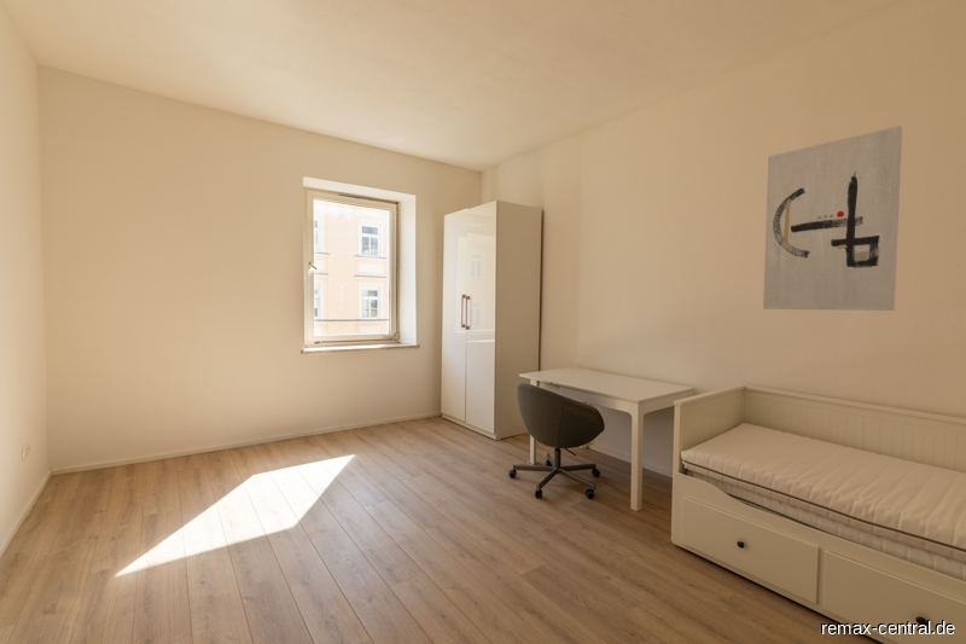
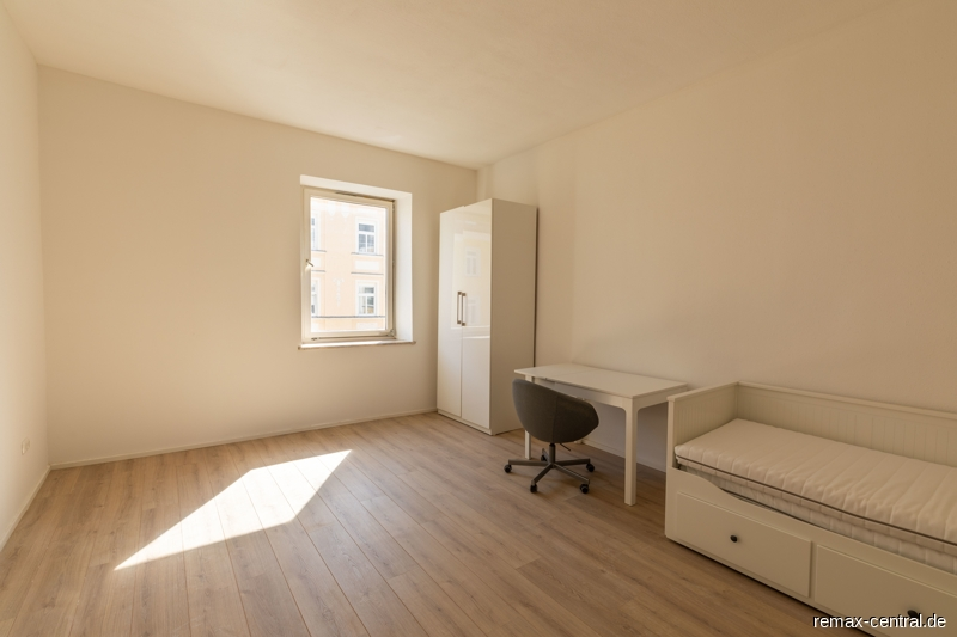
- wall art (826, 226)
